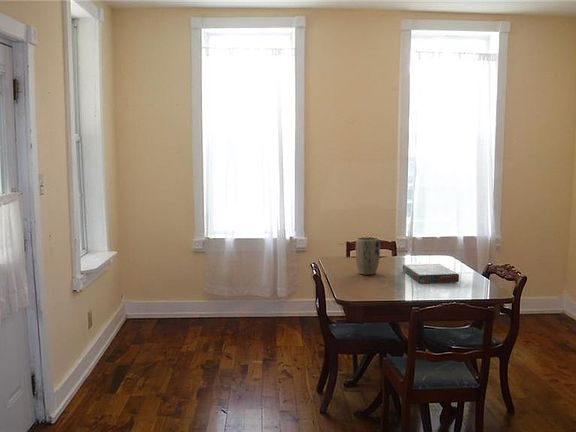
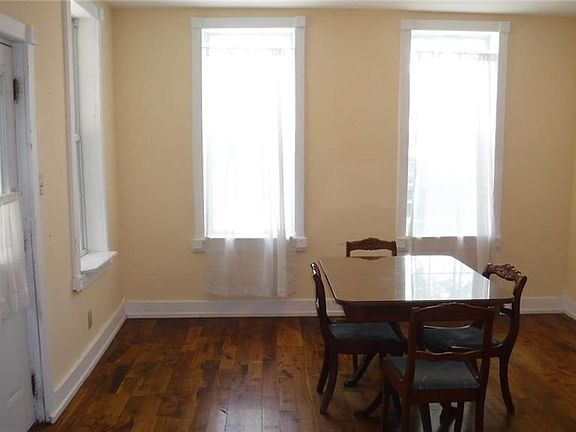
- board game (429, 272)
- plant pot (367, 256)
